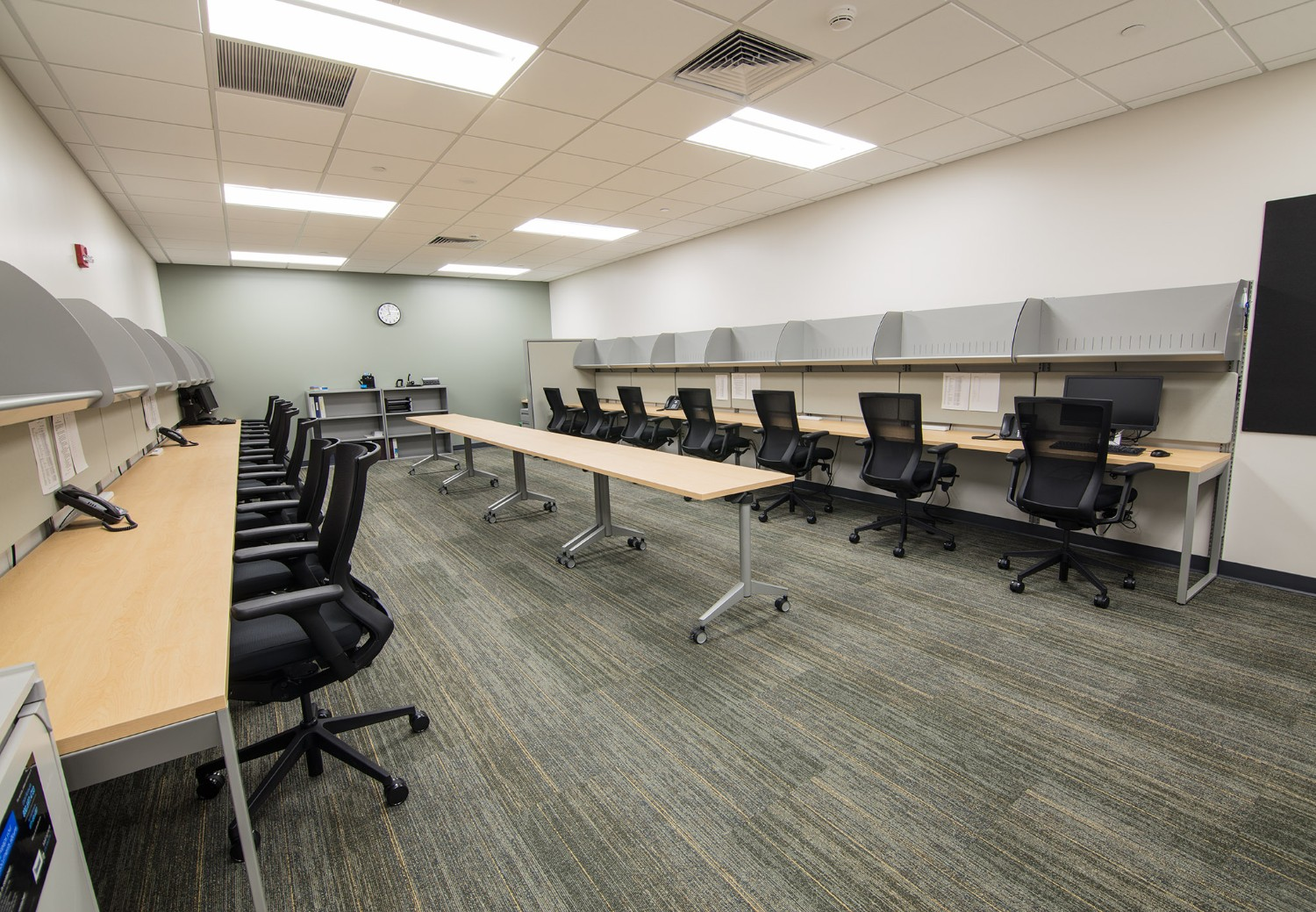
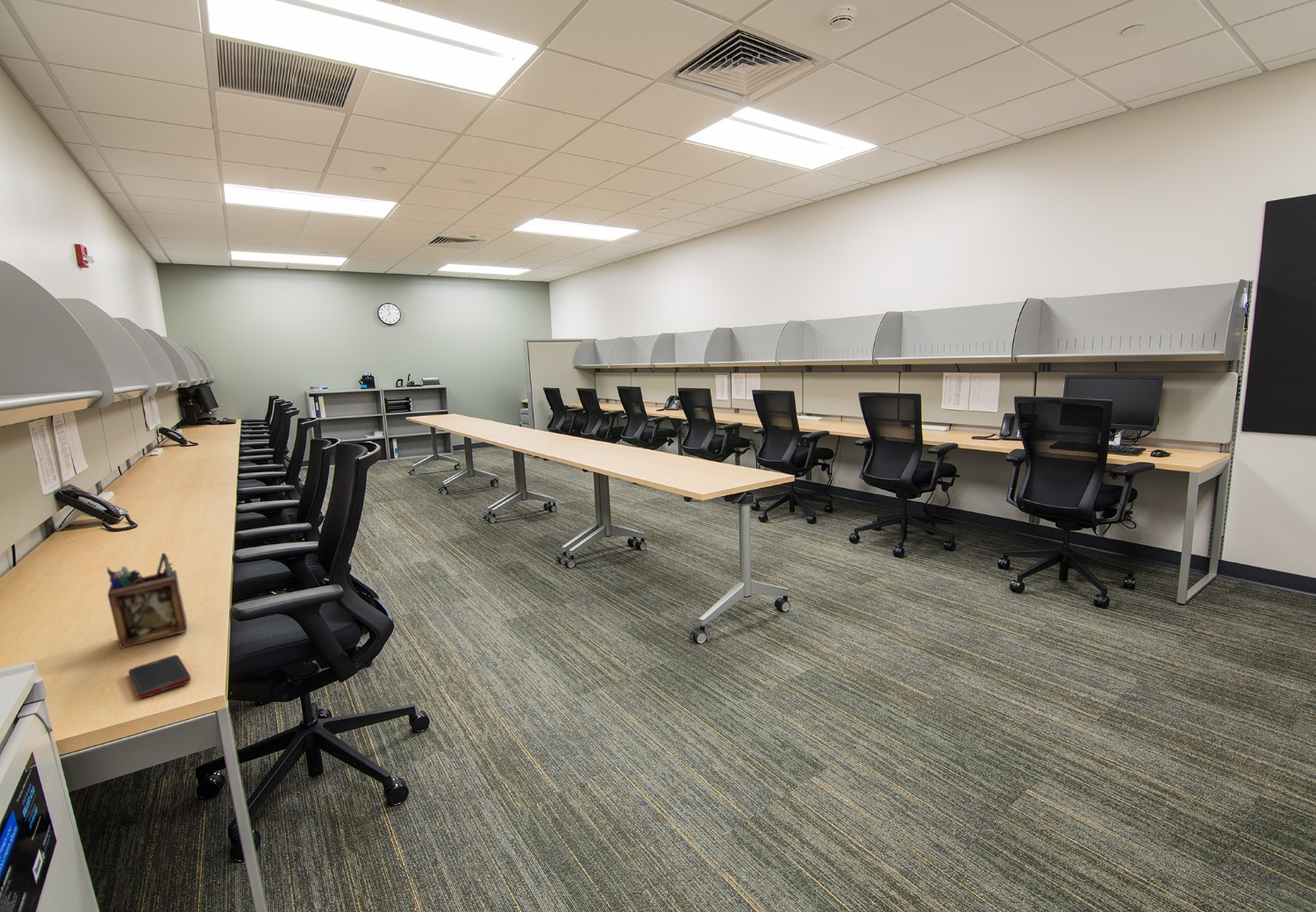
+ cell phone (159, 675)
+ desk organizer (147, 598)
